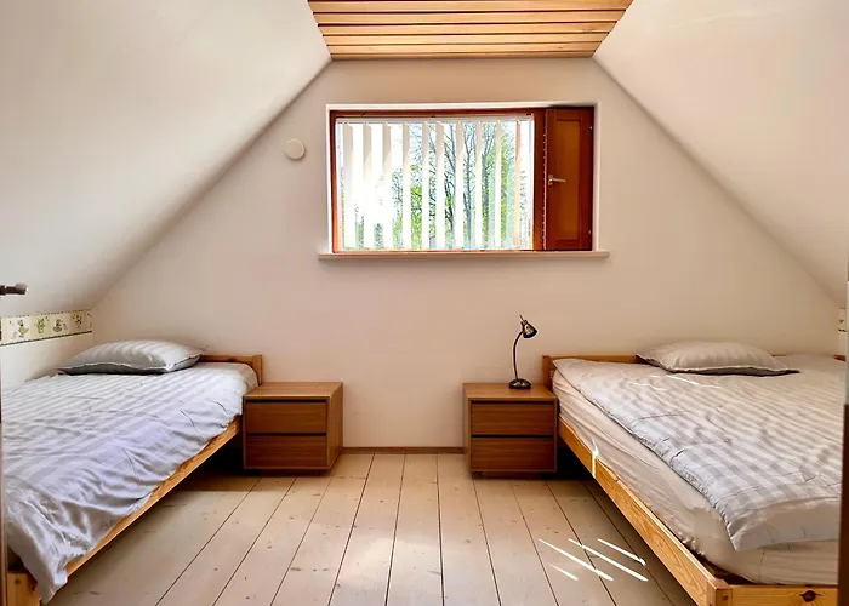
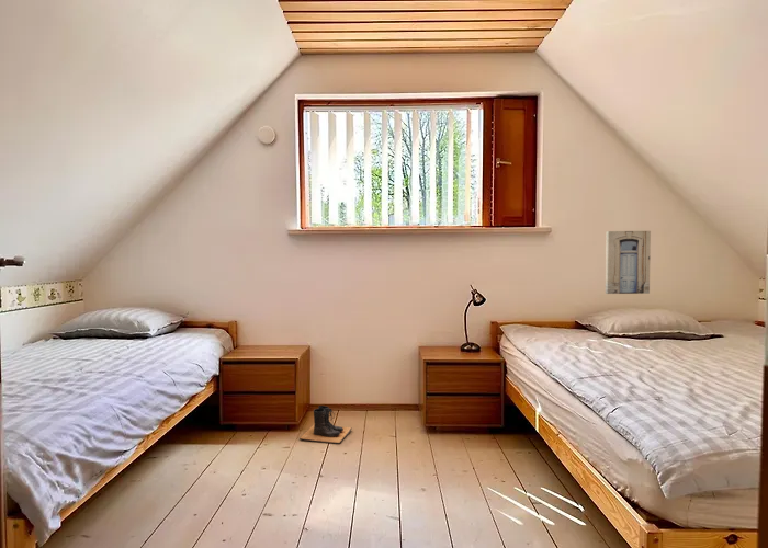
+ wall art (628, 262)
+ boots (326, 421)
